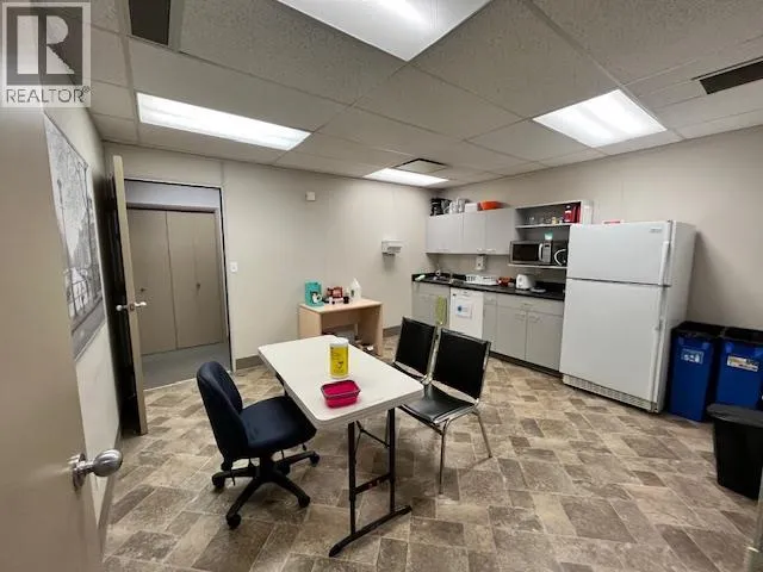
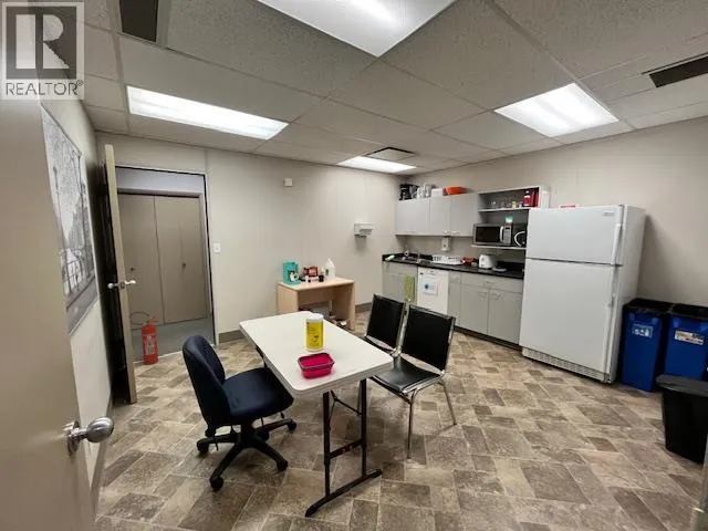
+ fire extinguisher (145, 336)
